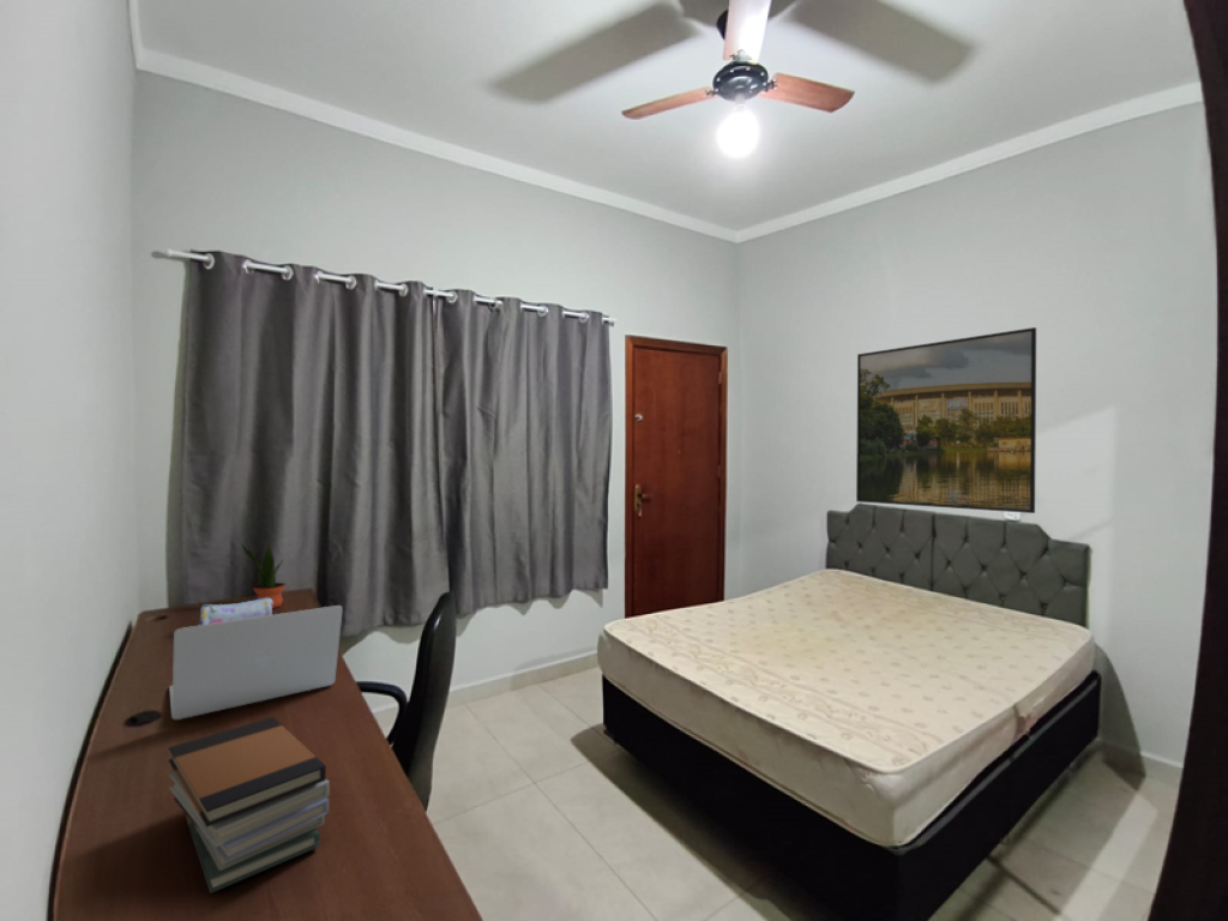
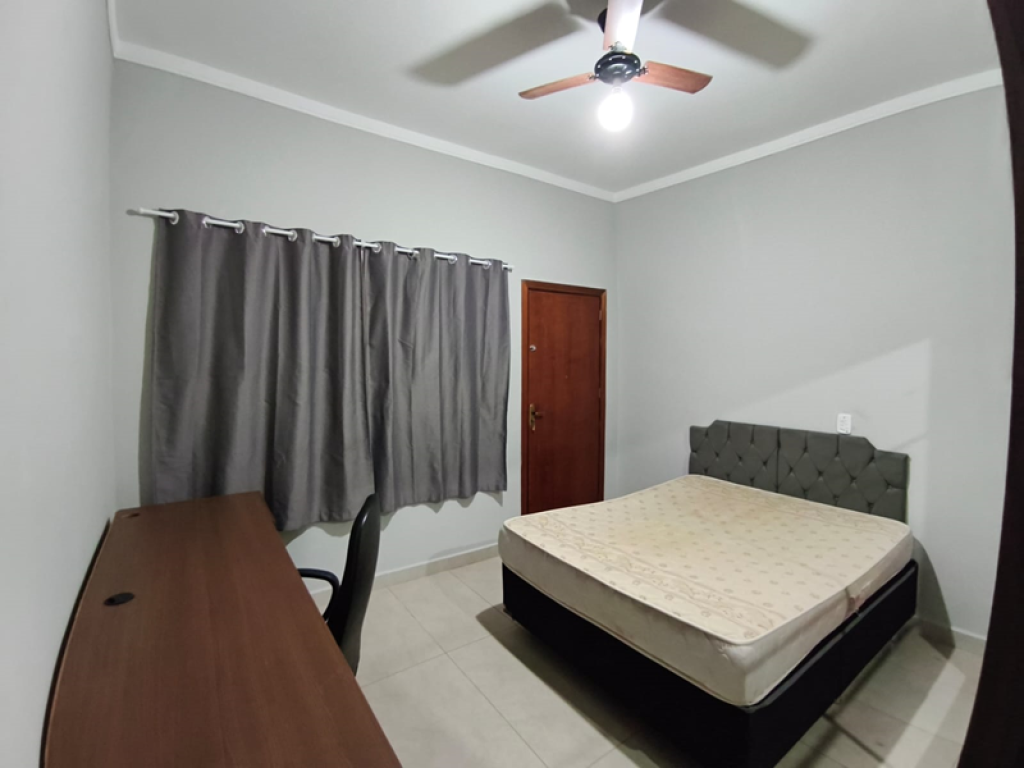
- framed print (935, 425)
- book stack (247, 794)
- pencil case (236, 614)
- laptop (254, 646)
- potted plant (263, 573)
